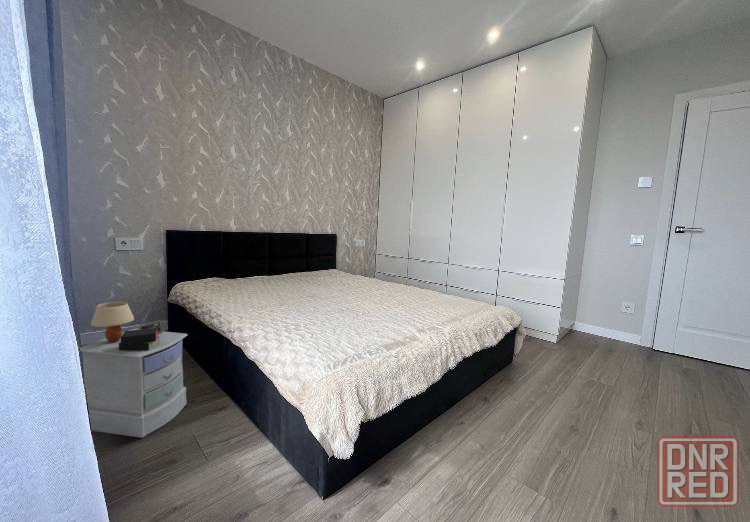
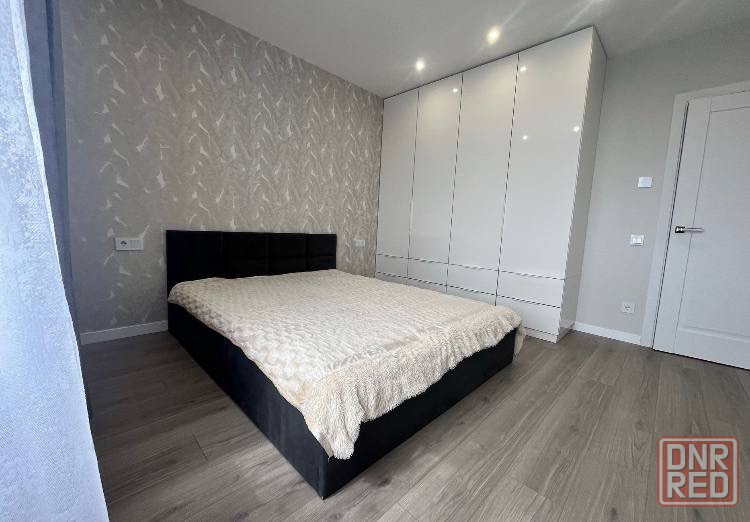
- nightstand (141, 359)
